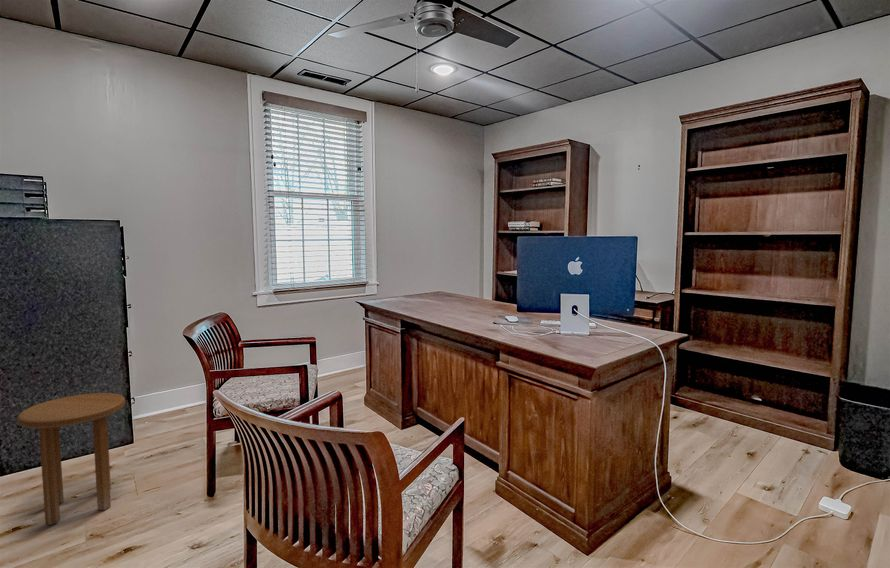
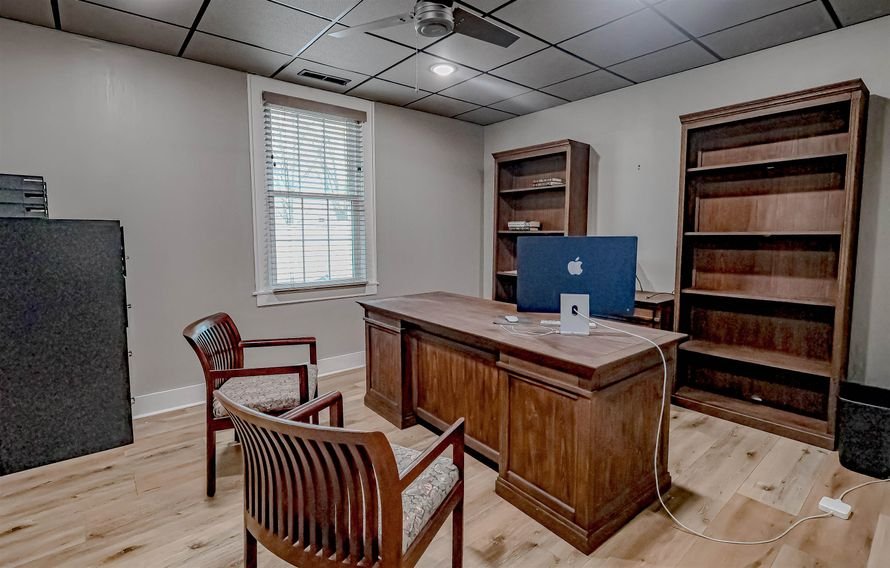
- side table (60, 456)
